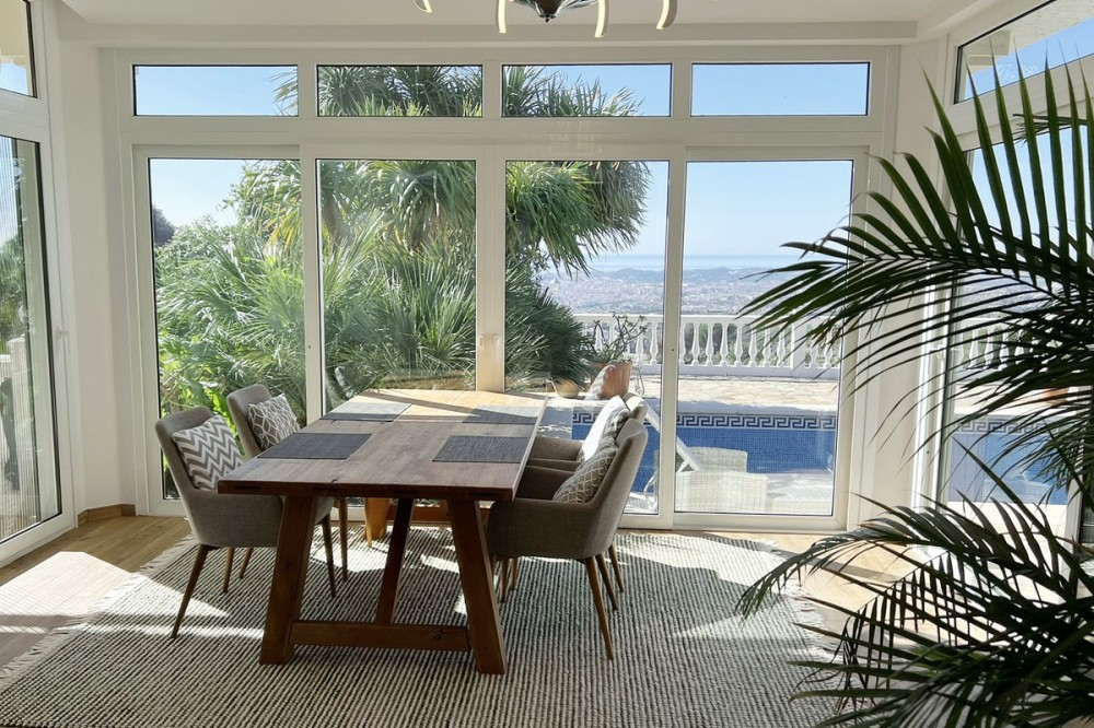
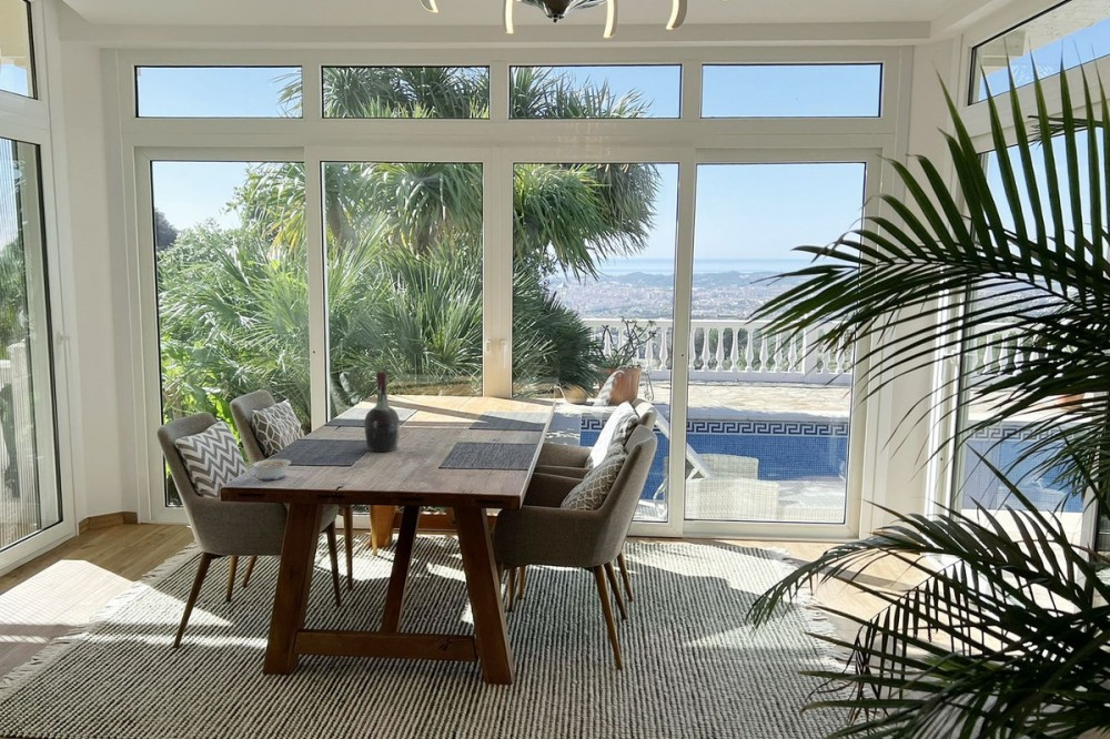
+ legume (271, 468)
+ cognac bottle (382, 411)
